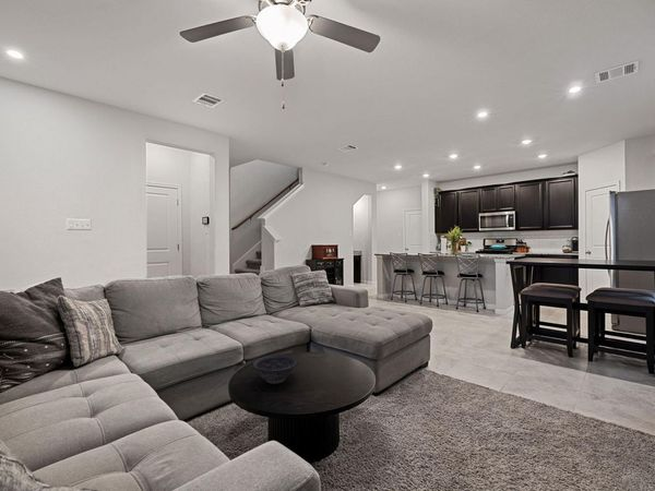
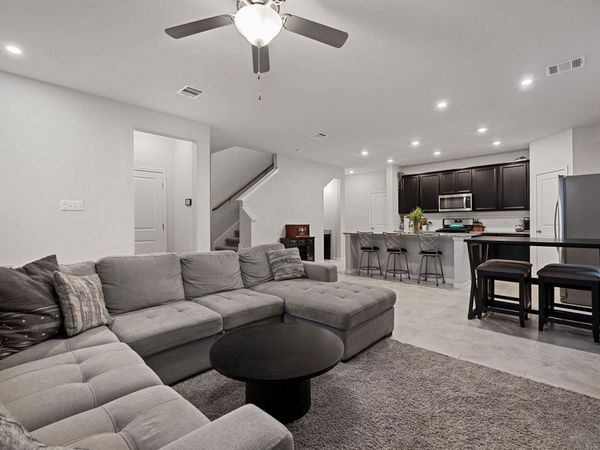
- decorative bowl (275, 371)
